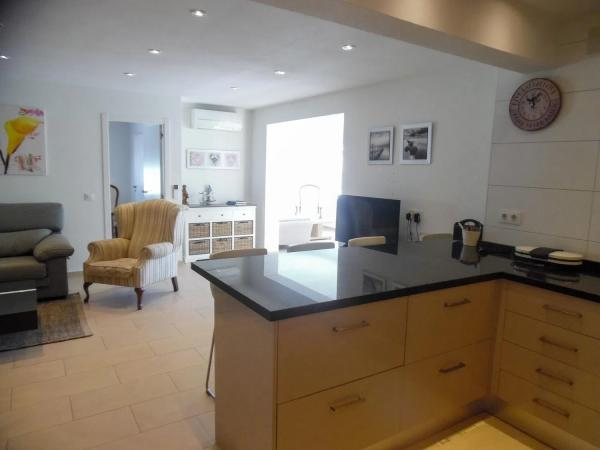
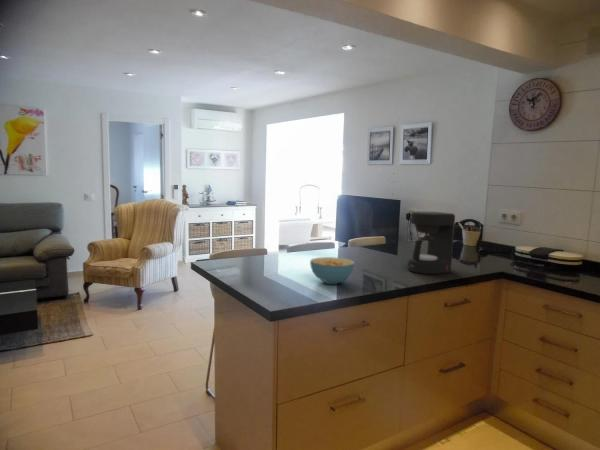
+ coffee maker (430, 241)
+ cereal bowl (331, 272)
